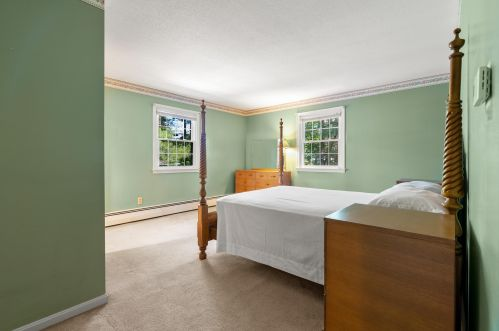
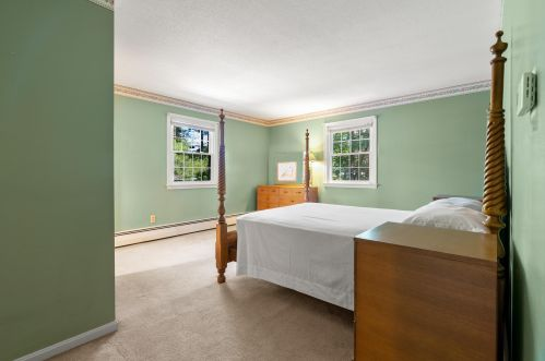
+ picture frame (286, 171)
